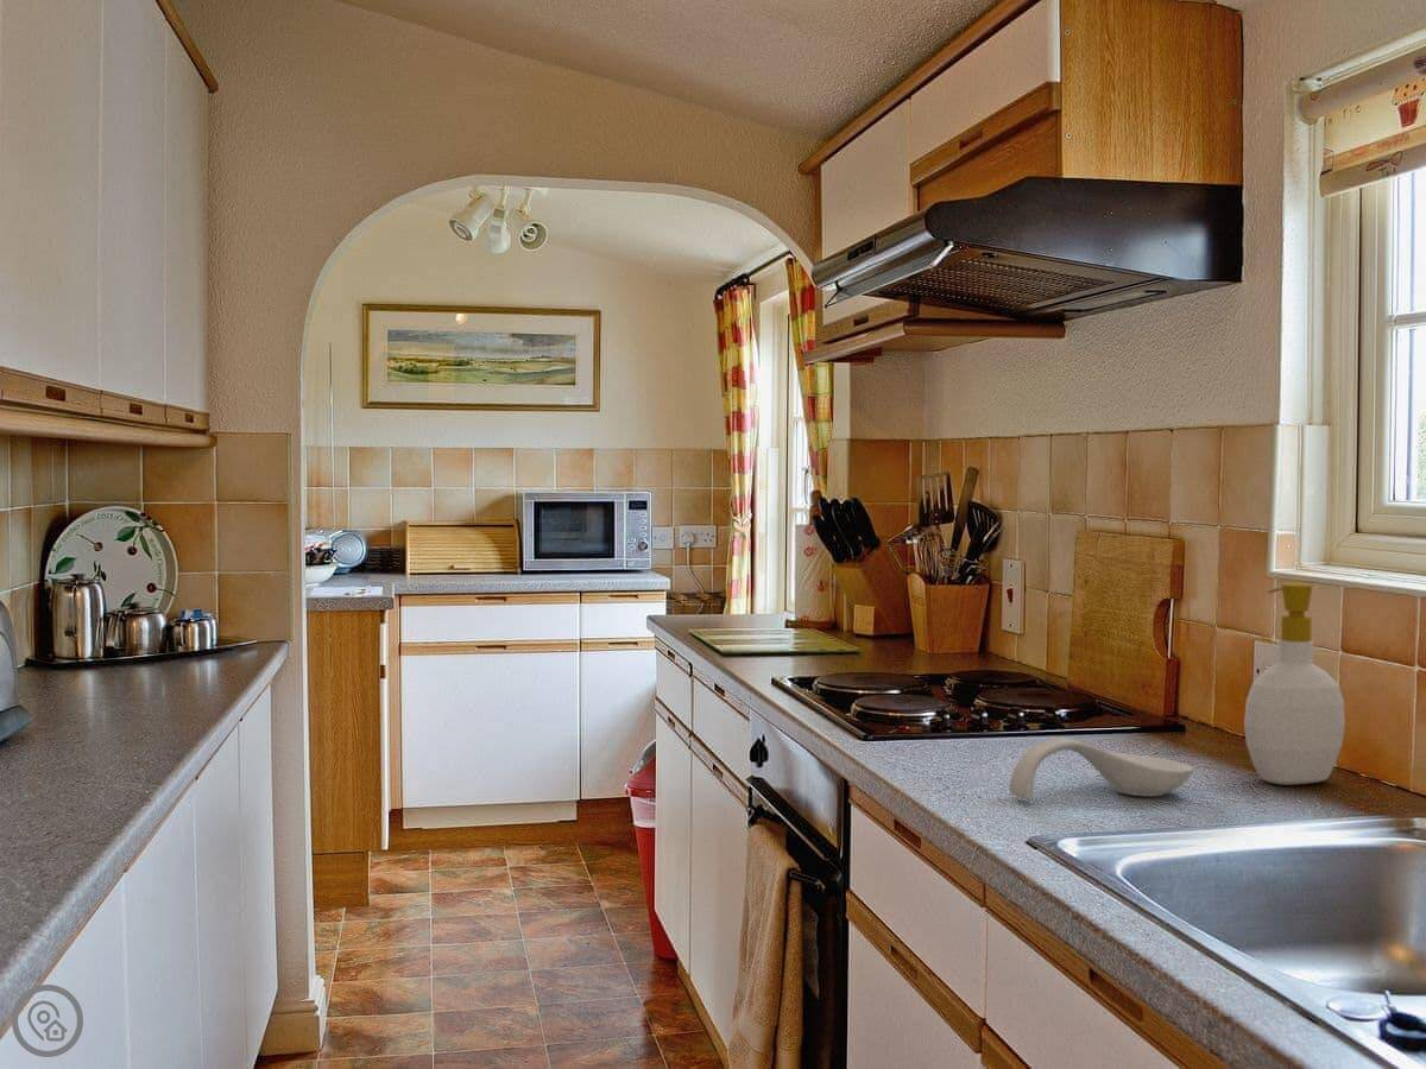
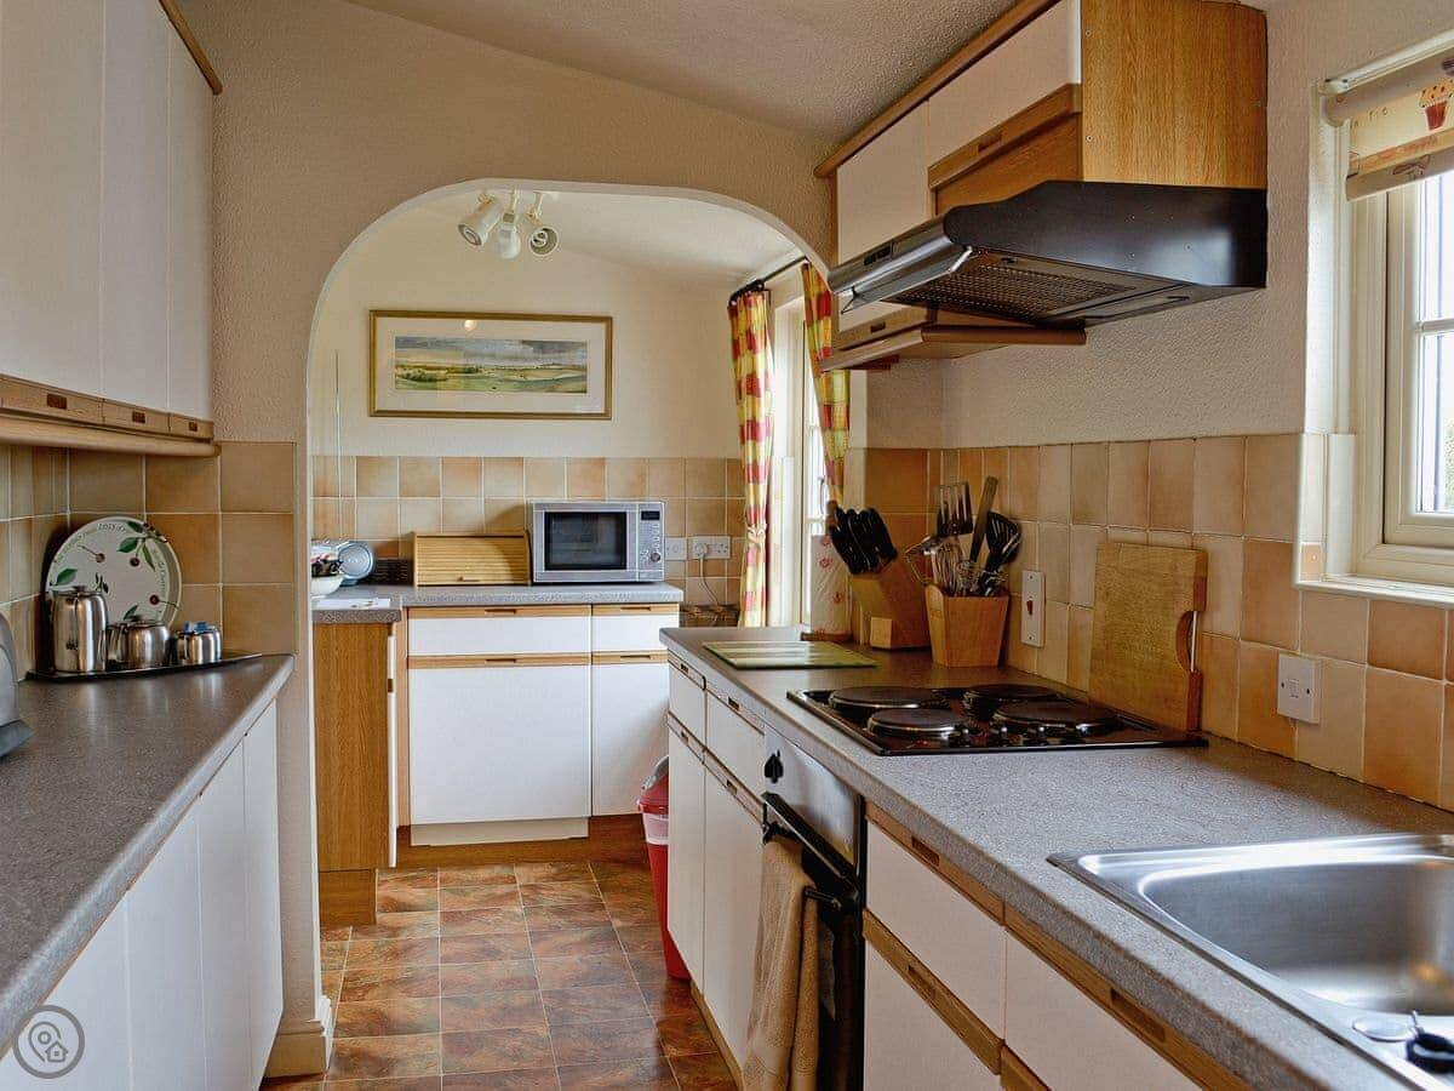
- spoon rest (1102, 765)
- soap bottle (1292, 682)
